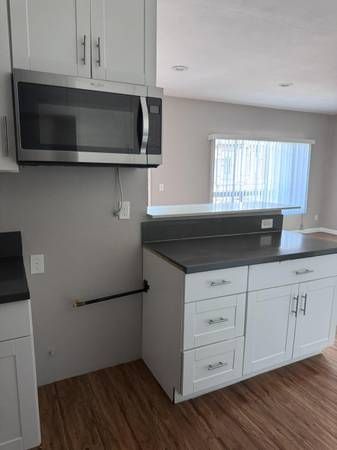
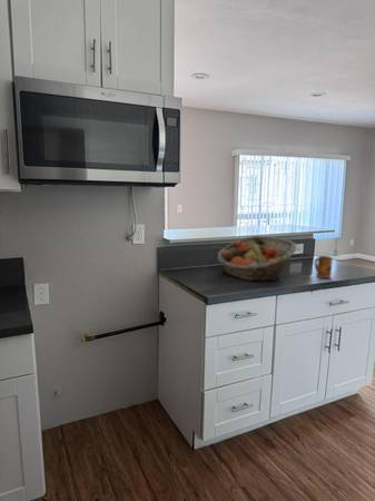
+ fruit basket (255, 256)
+ mug (322, 266)
